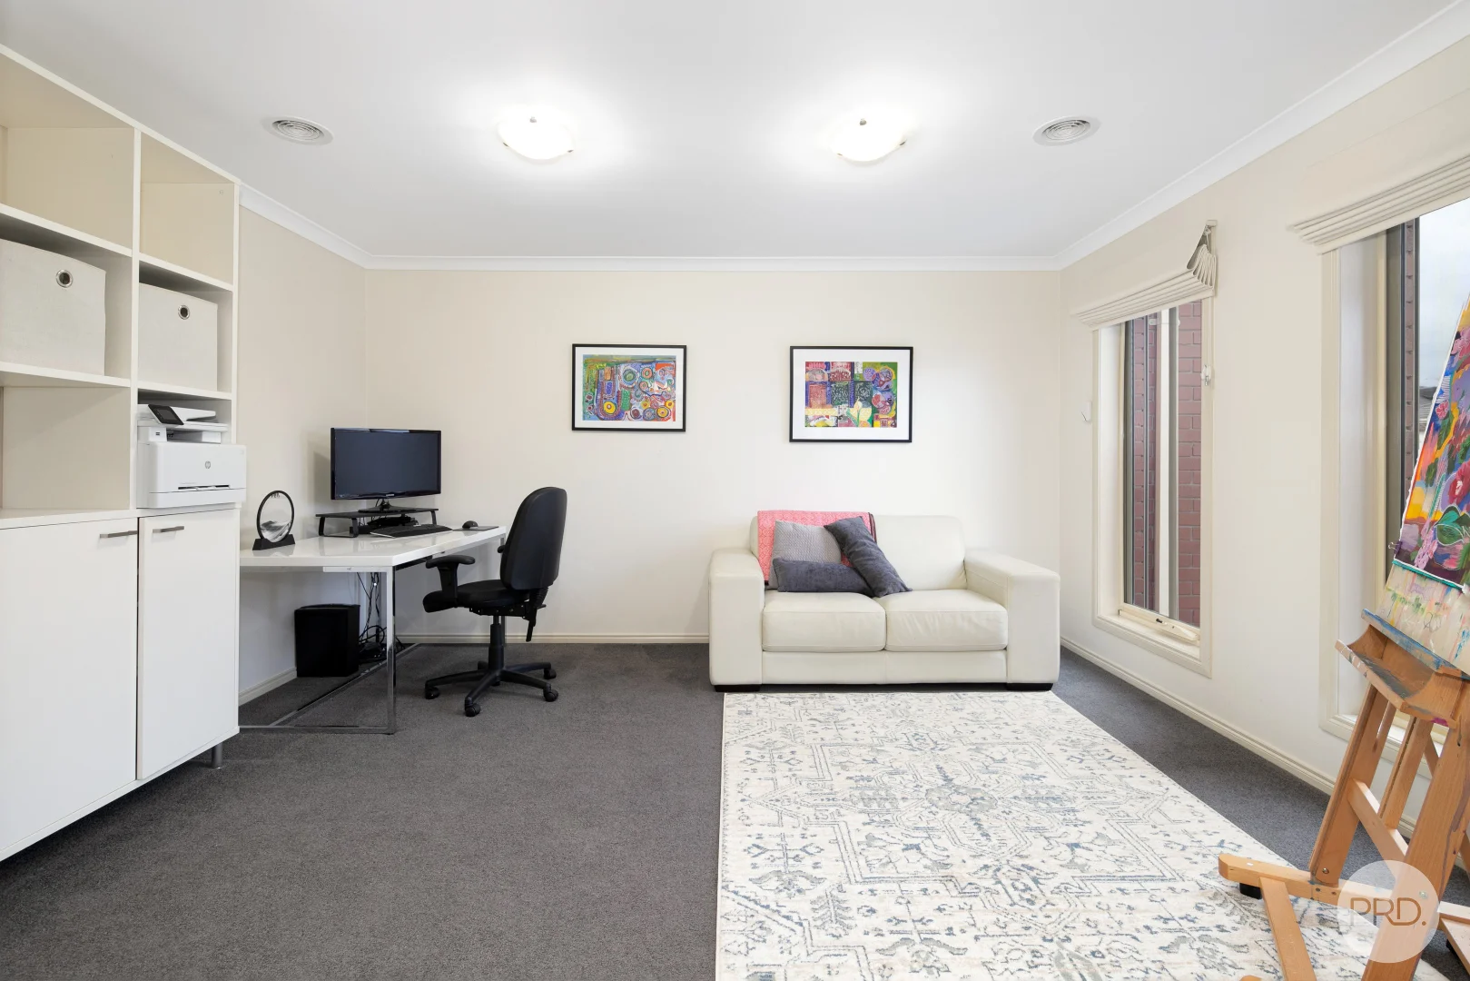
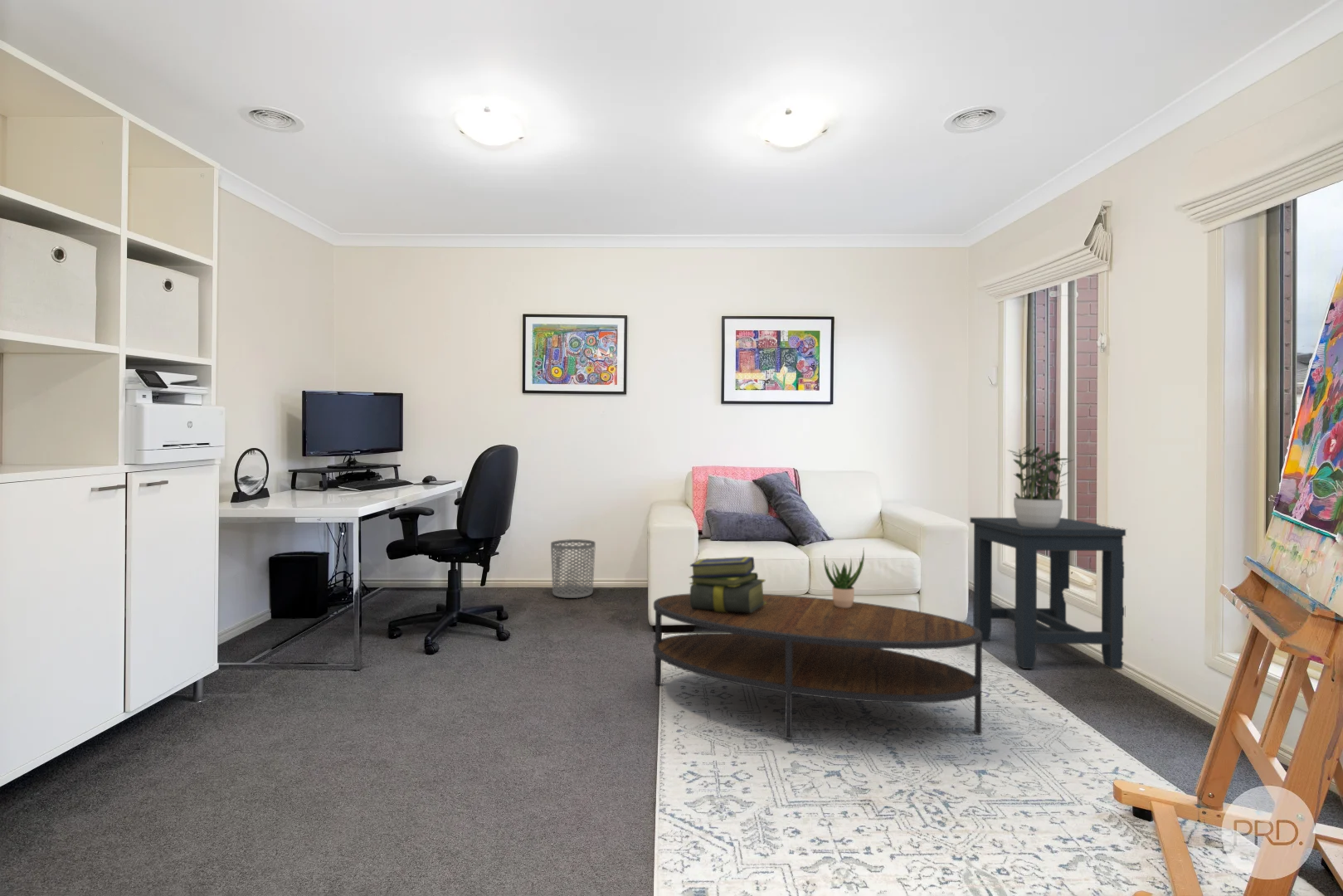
+ coffee table (803, 660)
+ side table (1050, 587)
+ waste bin (572, 567)
+ stack of books (724, 582)
+ potted plant (844, 577)
+ potted plant (1039, 484)
